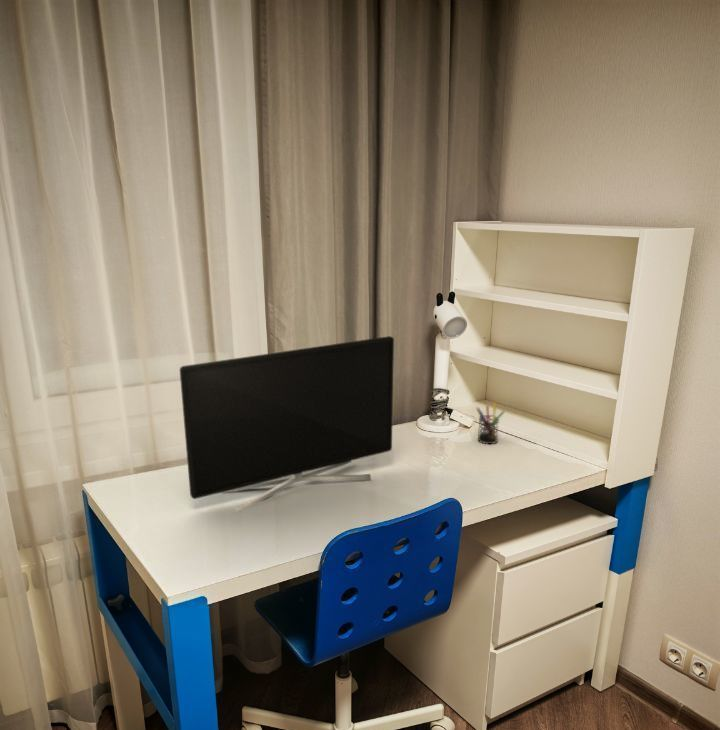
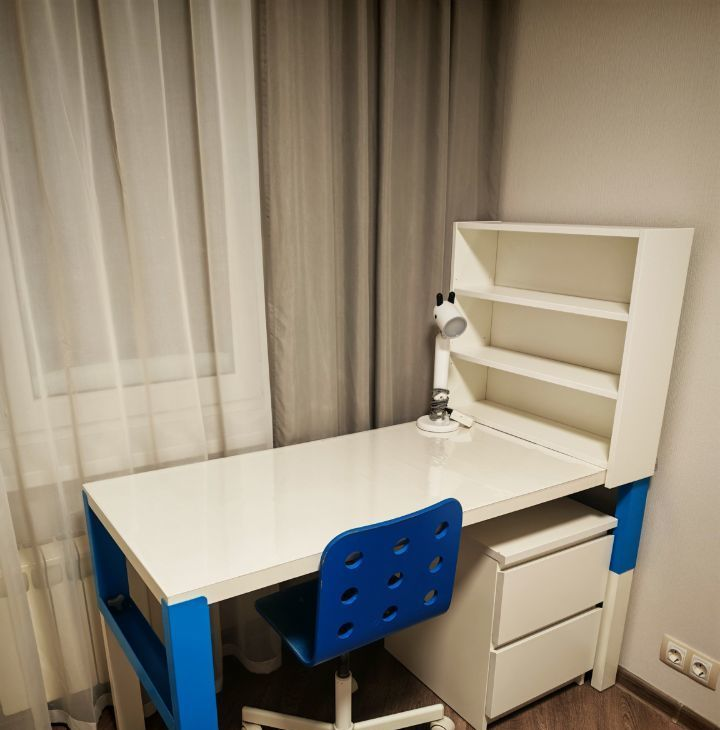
- monitor (295, 419)
- pen holder (490, 422)
